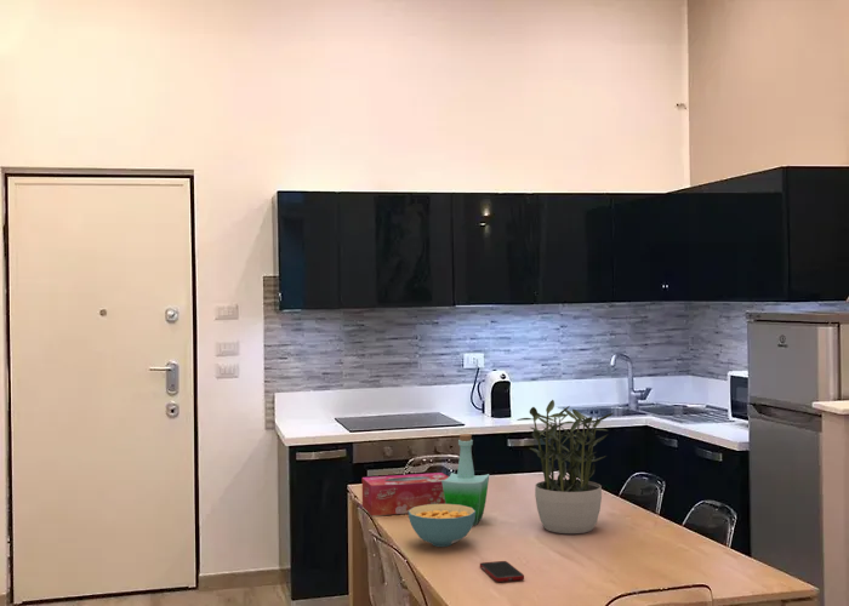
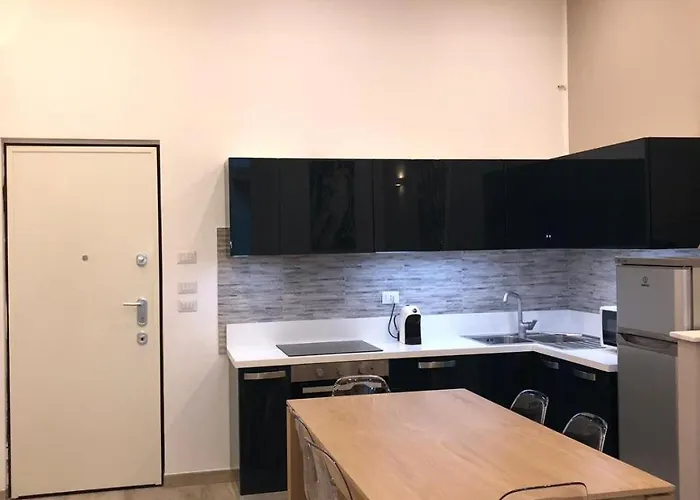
- bottle (466, 478)
- cereal bowl (441, 527)
- tissue box (408, 493)
- cell phone (501, 571)
- potted plant (564, 462)
